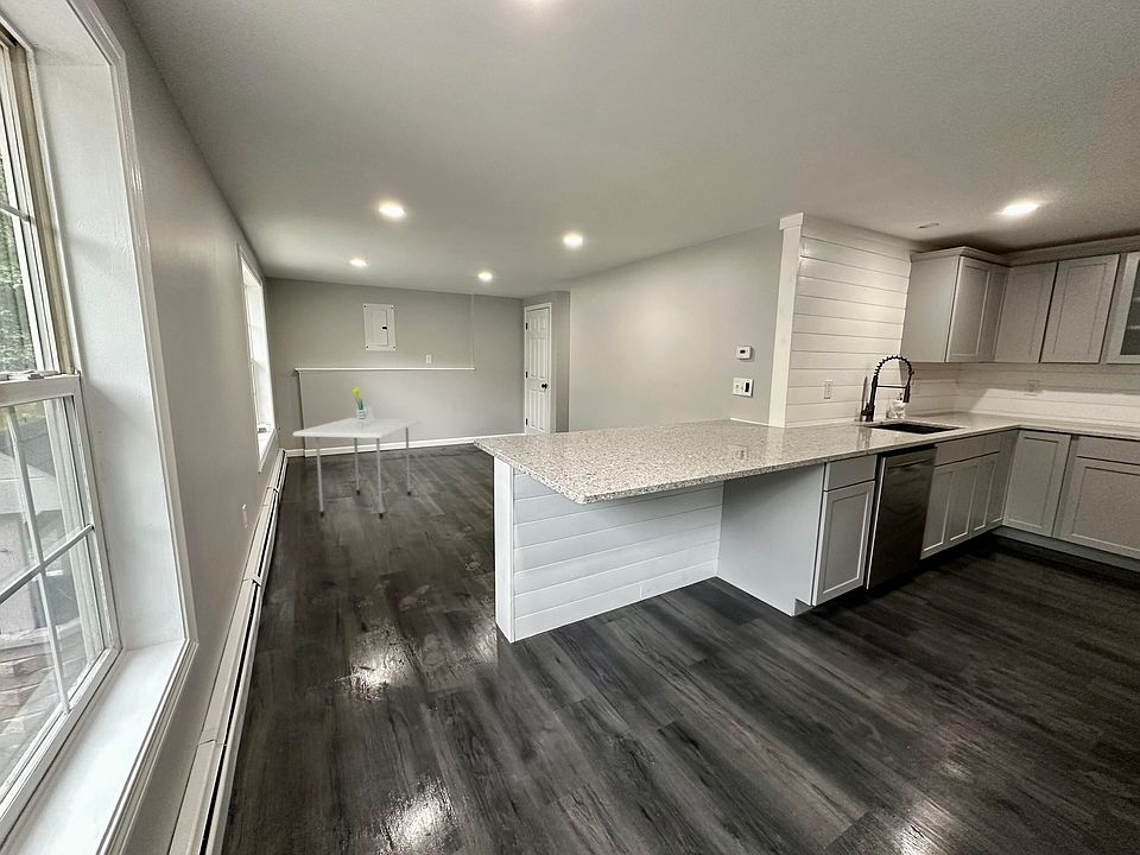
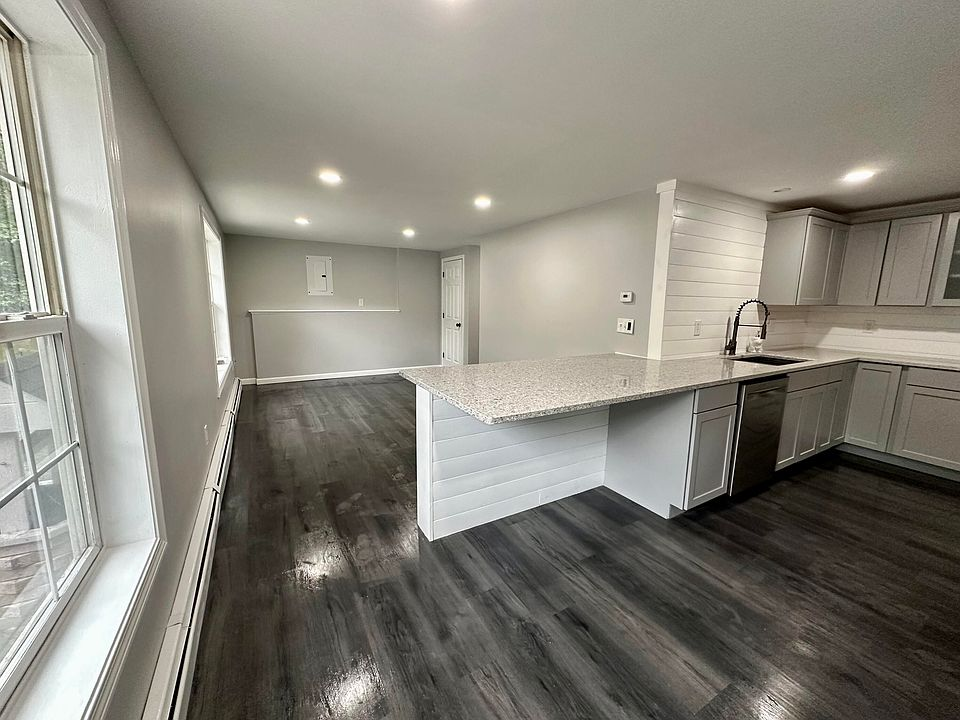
- bouquet (363, 407)
- dining table (357, 466)
